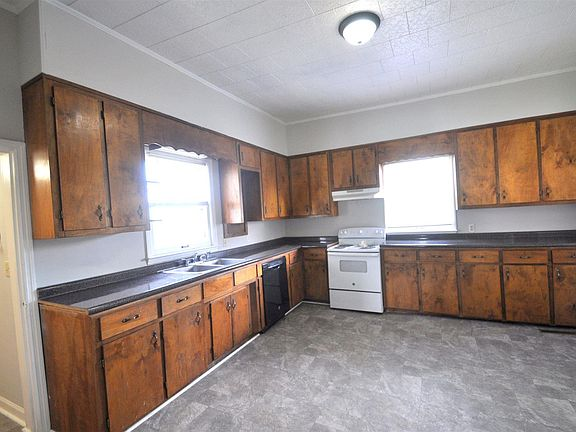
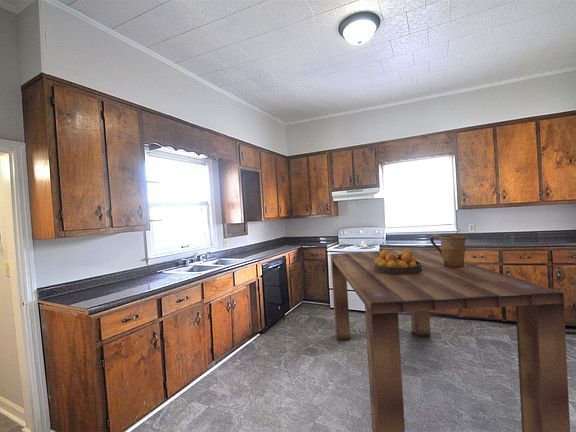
+ pitcher (449, 249)
+ dining table (411, 321)
+ fruit bowl (397, 259)
